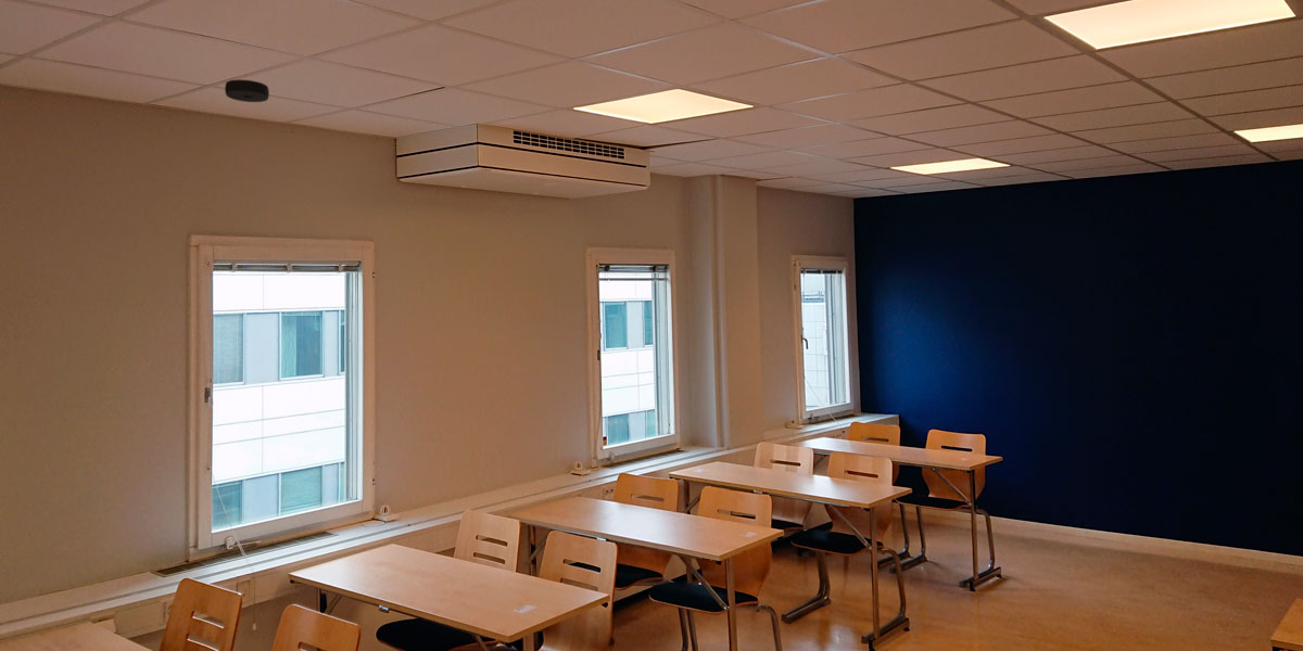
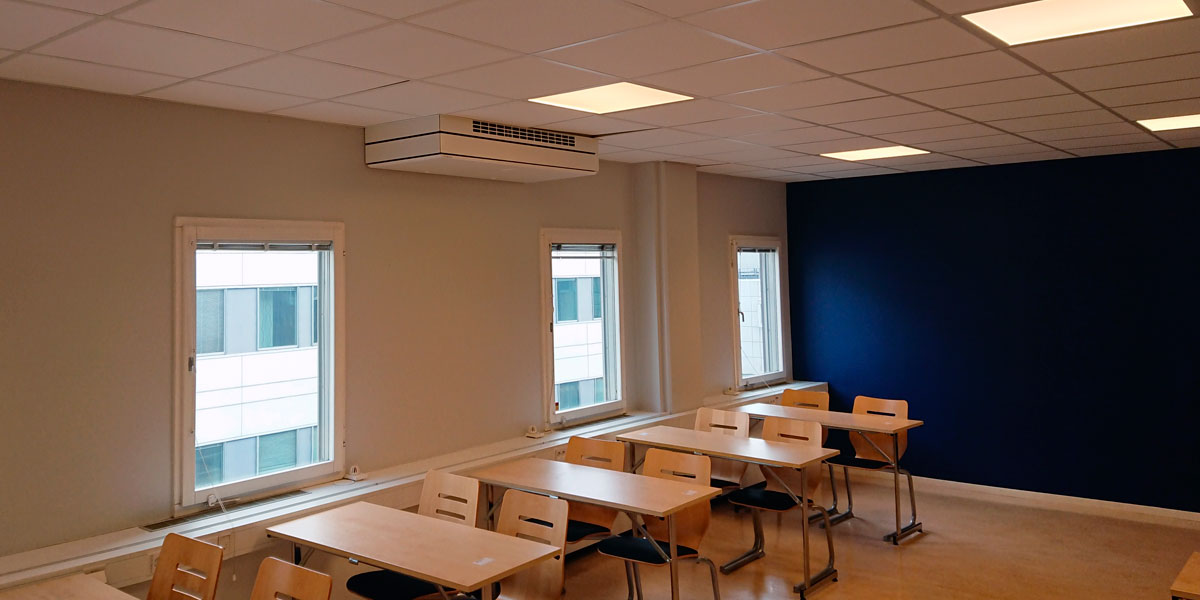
- smoke detector (246, 91)
